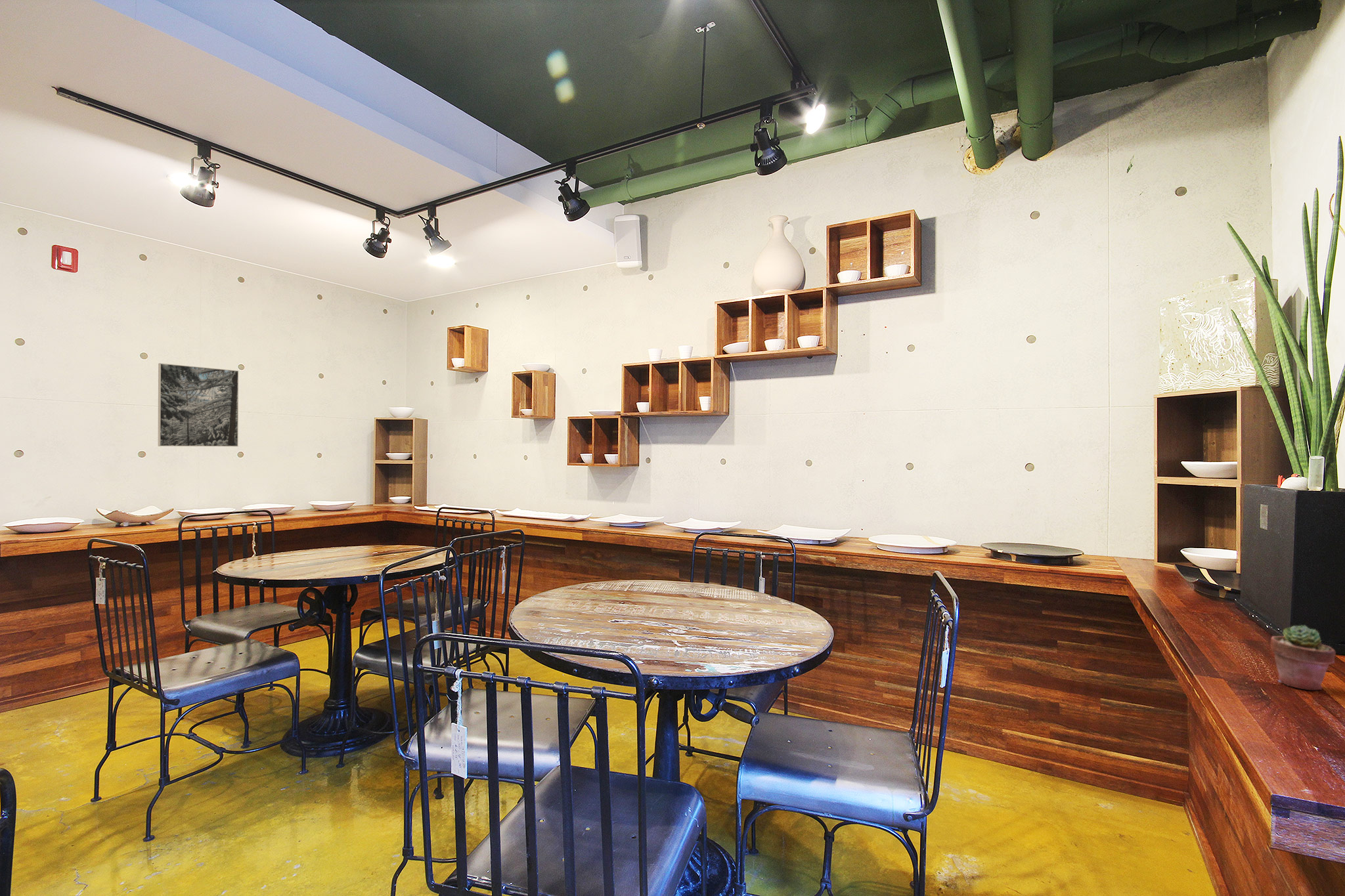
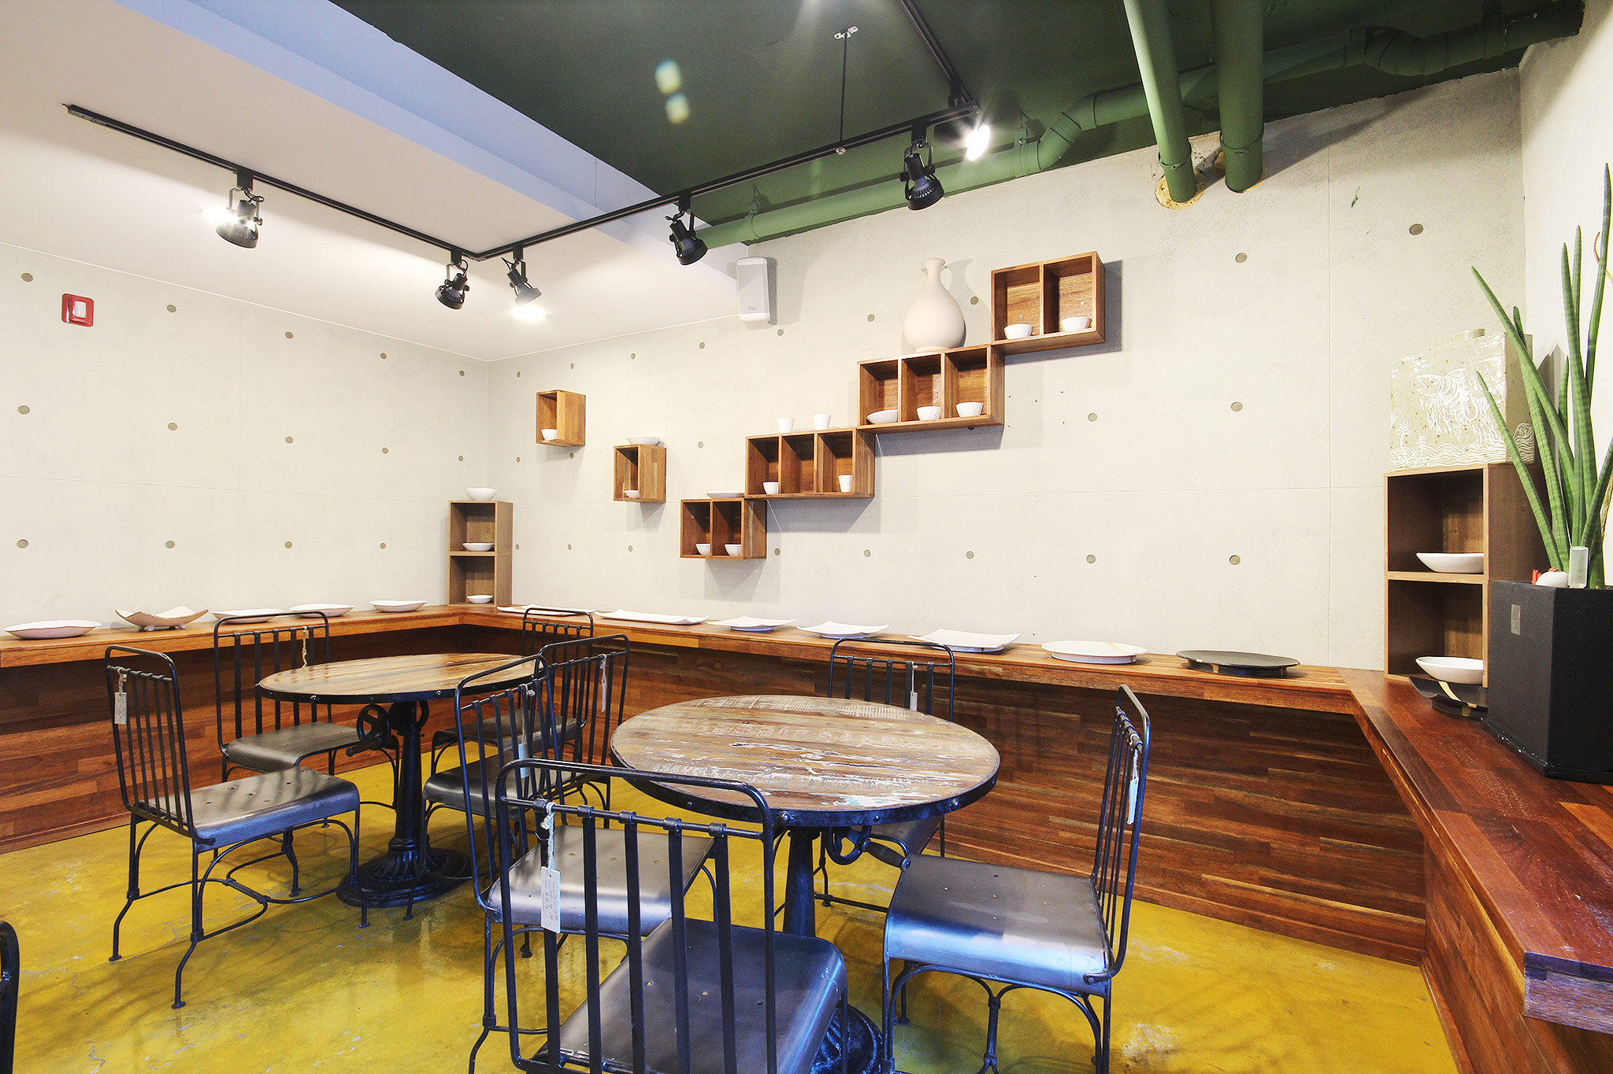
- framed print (200, 406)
- potted succulent (1301, 655)
